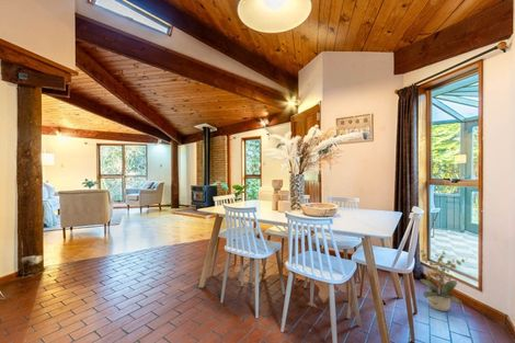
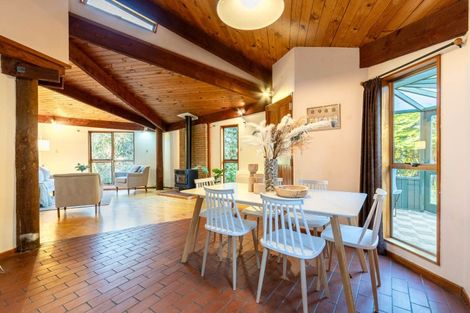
- potted plant (439, 279)
